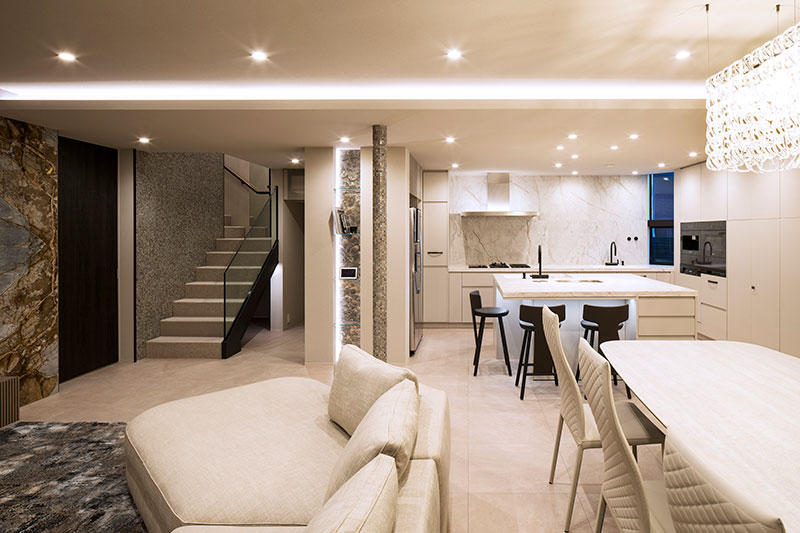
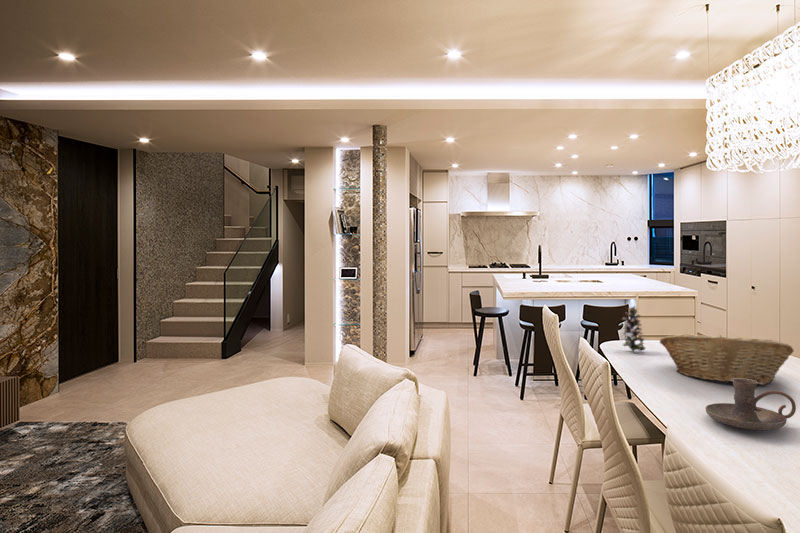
+ candle holder (752, 402)
+ fruit basket (722, 354)
+ flower (633, 328)
